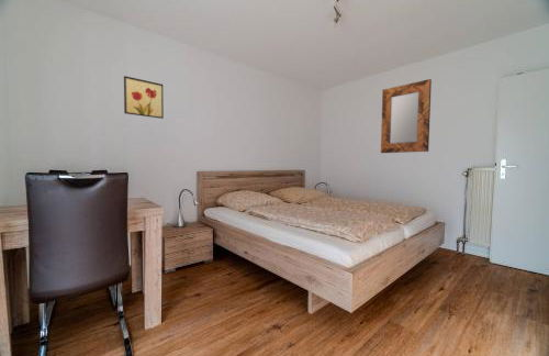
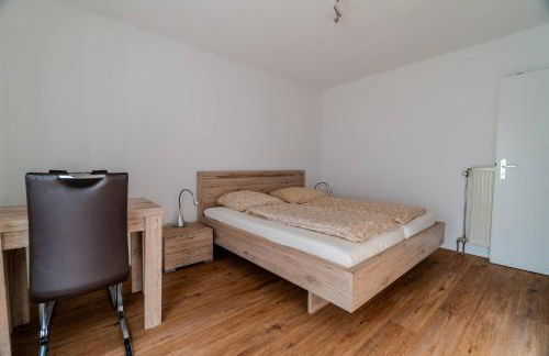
- home mirror (404, 119)
- wall art (144, 98)
